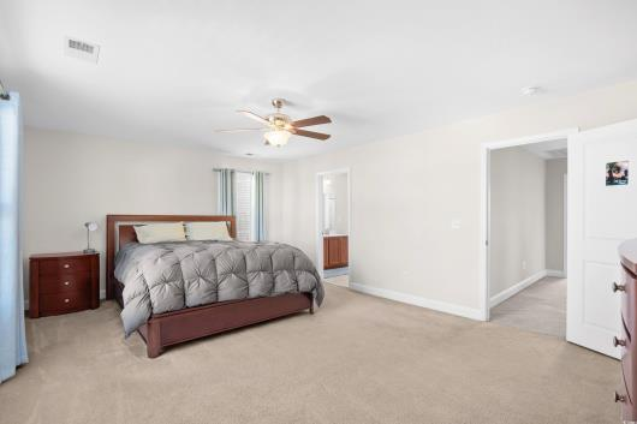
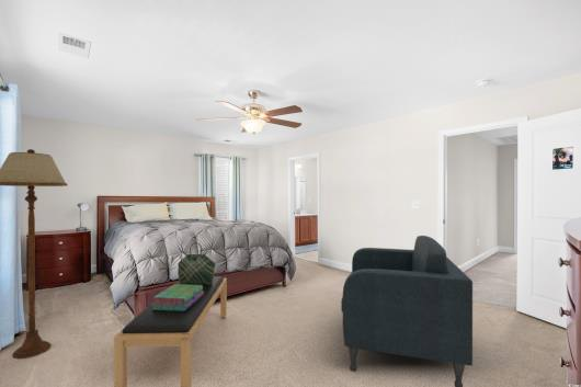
+ tote bag (196, 262)
+ bench (184, 320)
+ stack of books (179, 296)
+ floor lamp (31, 250)
+ armchair (397, 292)
